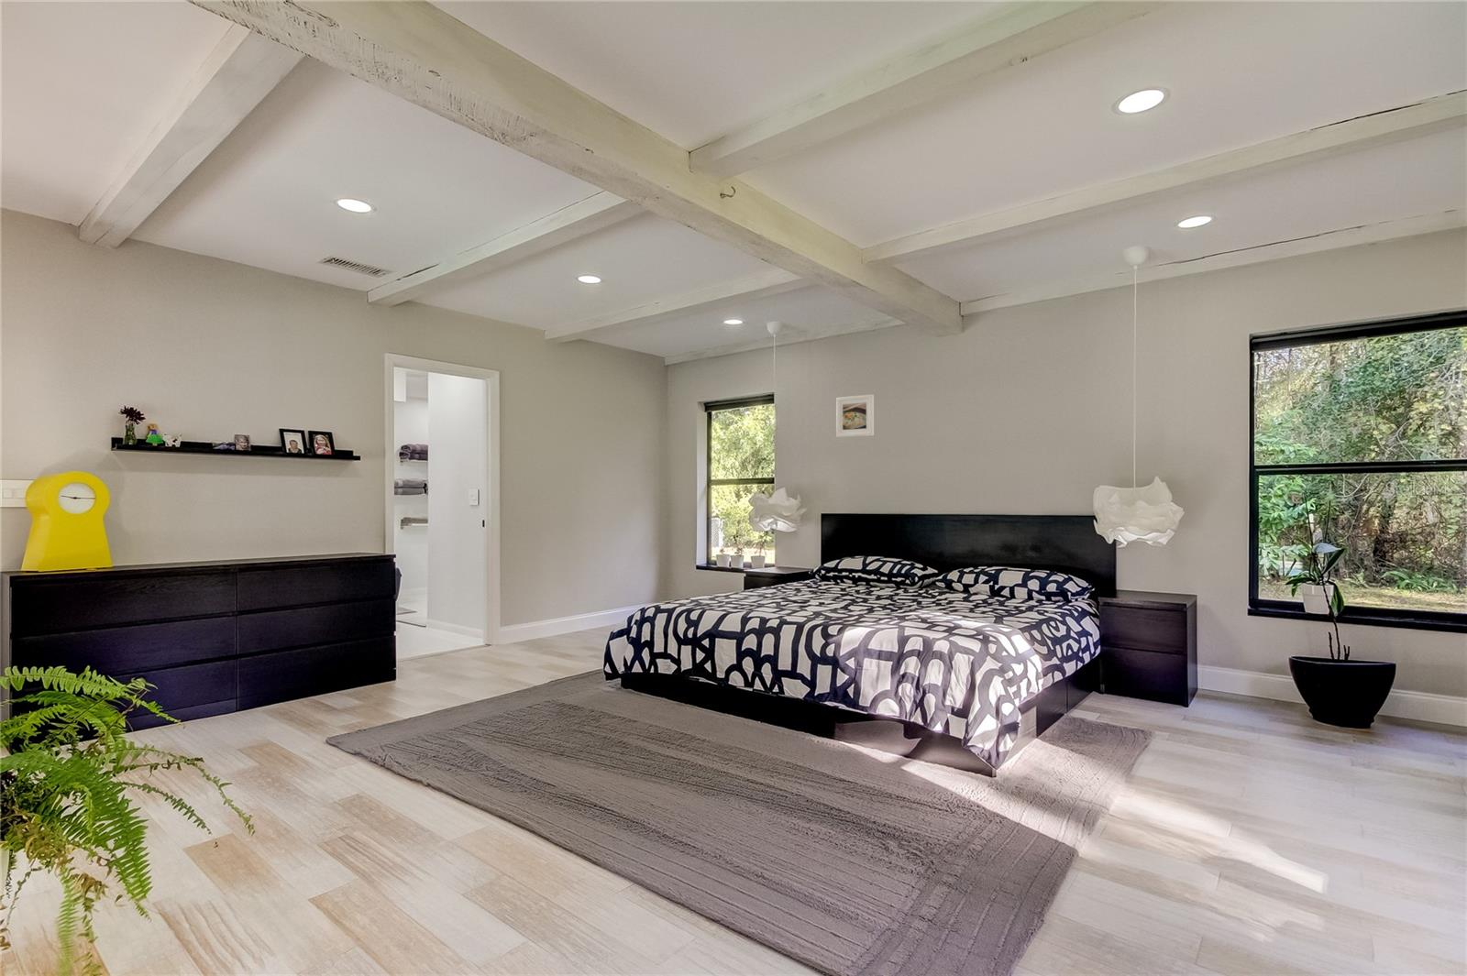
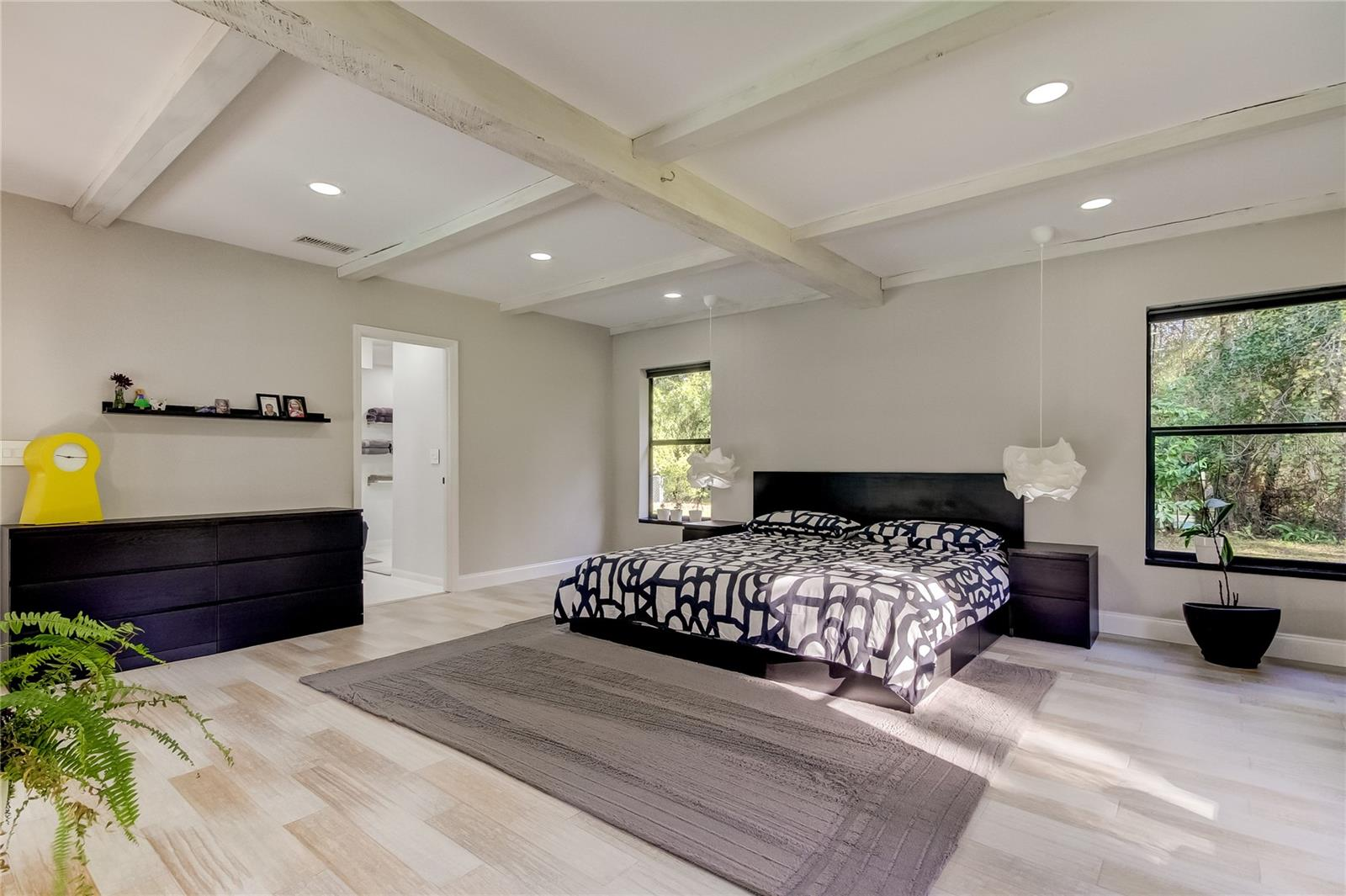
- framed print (854, 416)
